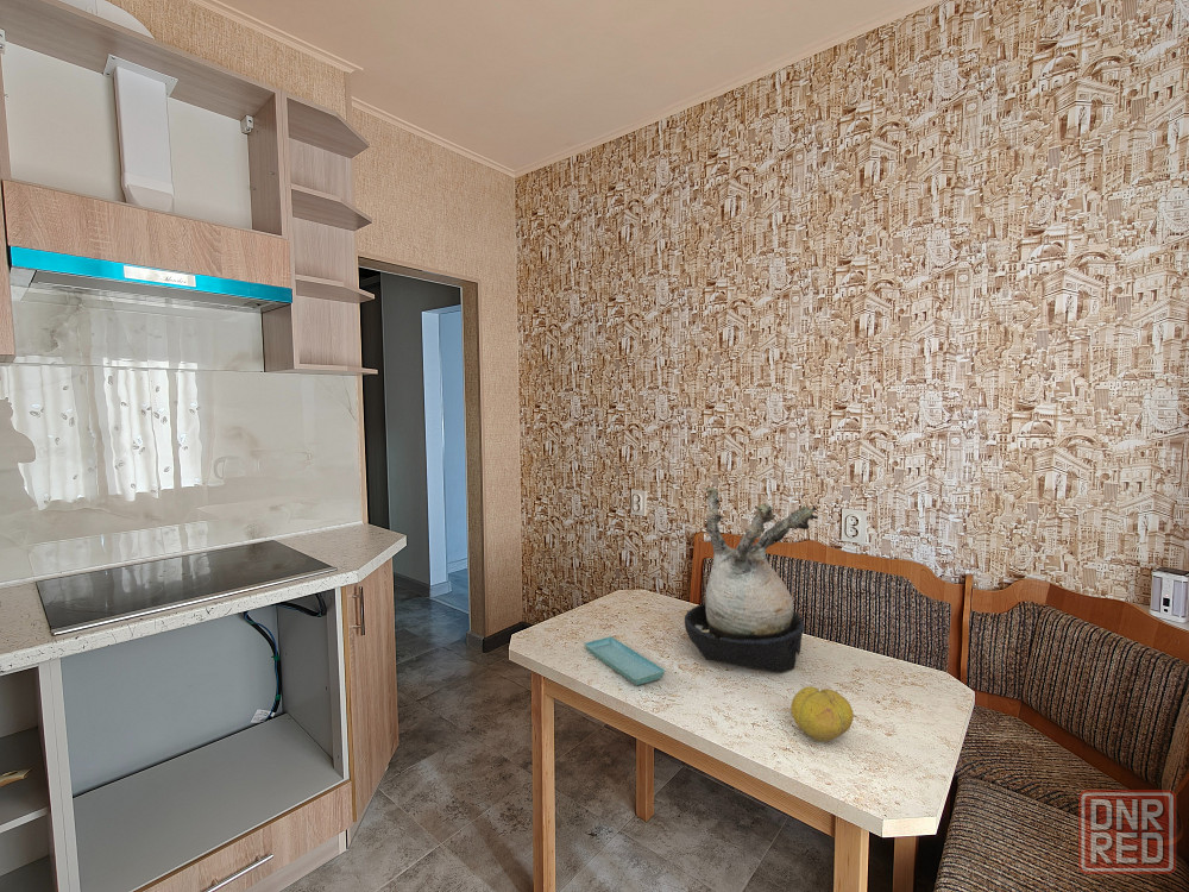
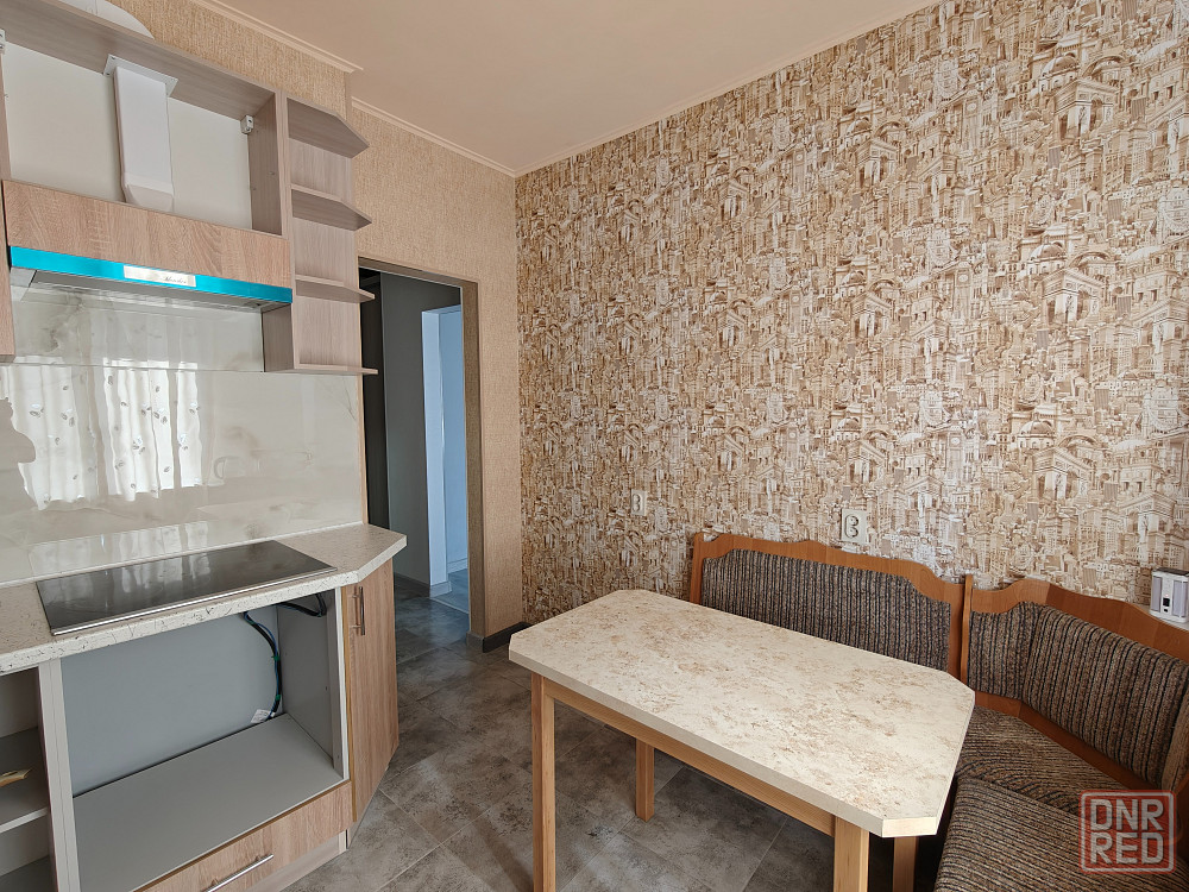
- plant (750, 572)
- saucer (622, 659)
- fruit (820, 714)
